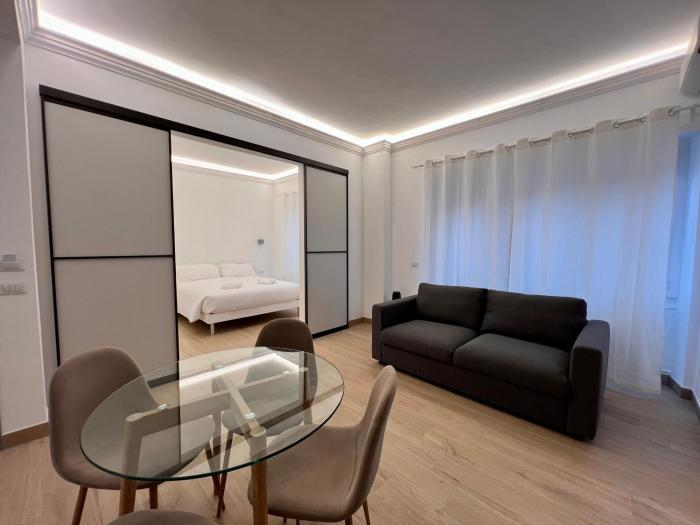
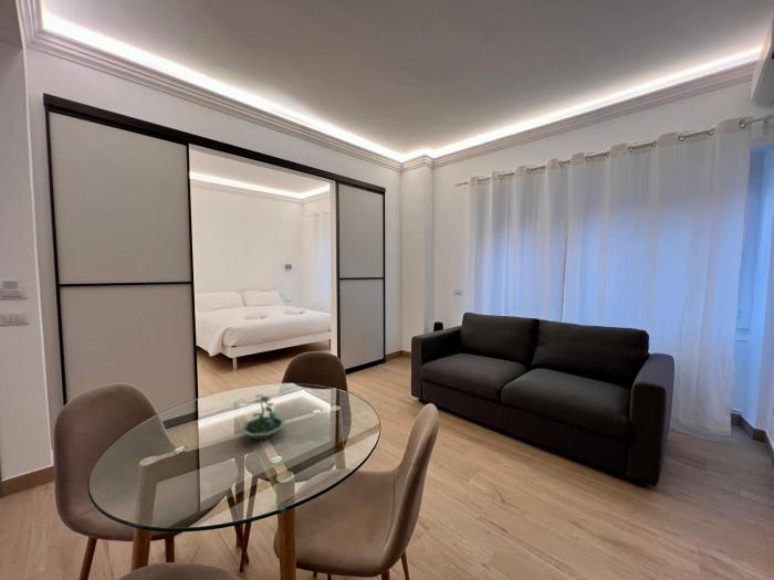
+ terrarium (262, 402)
